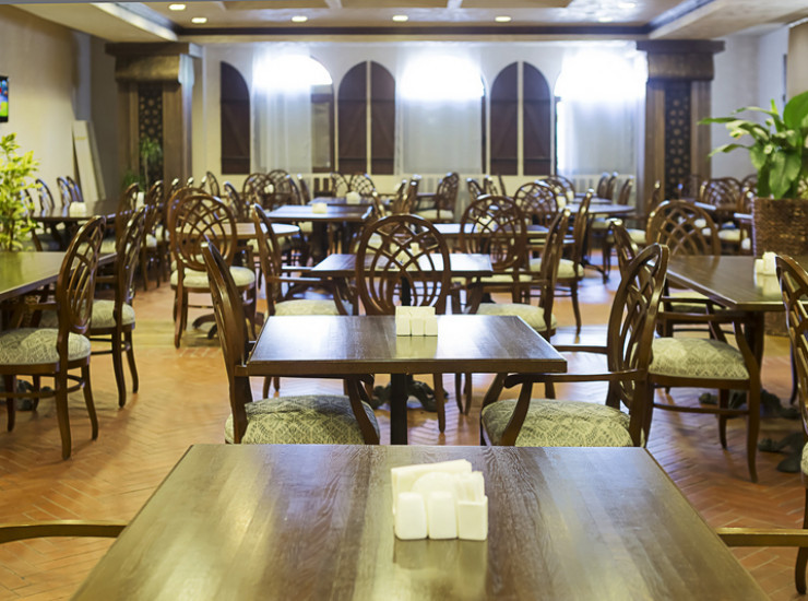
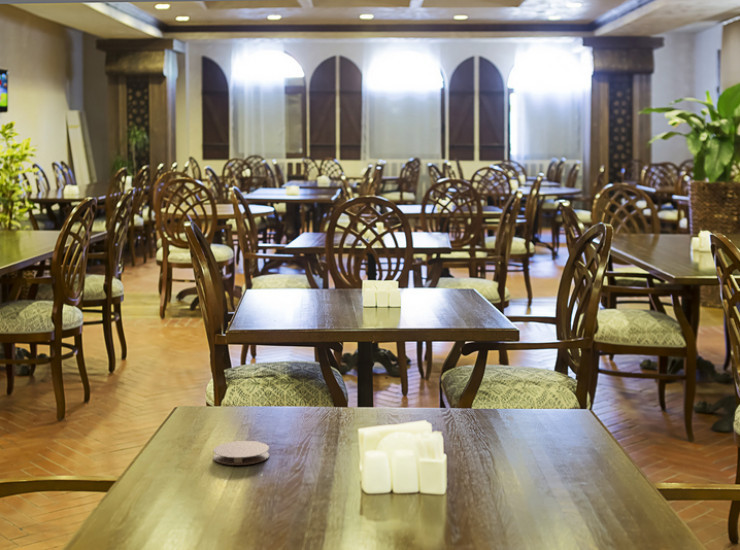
+ coaster (241, 452)
